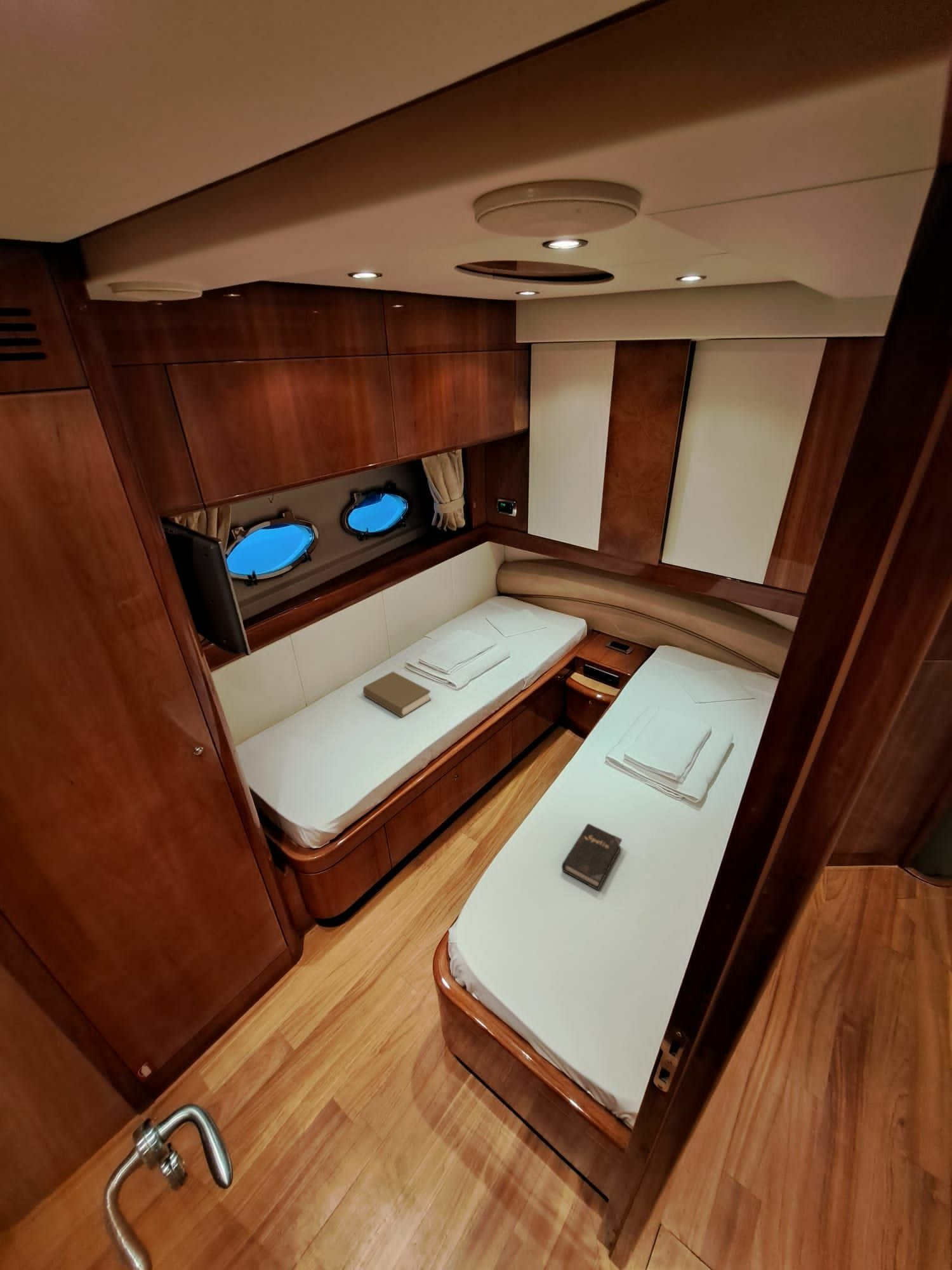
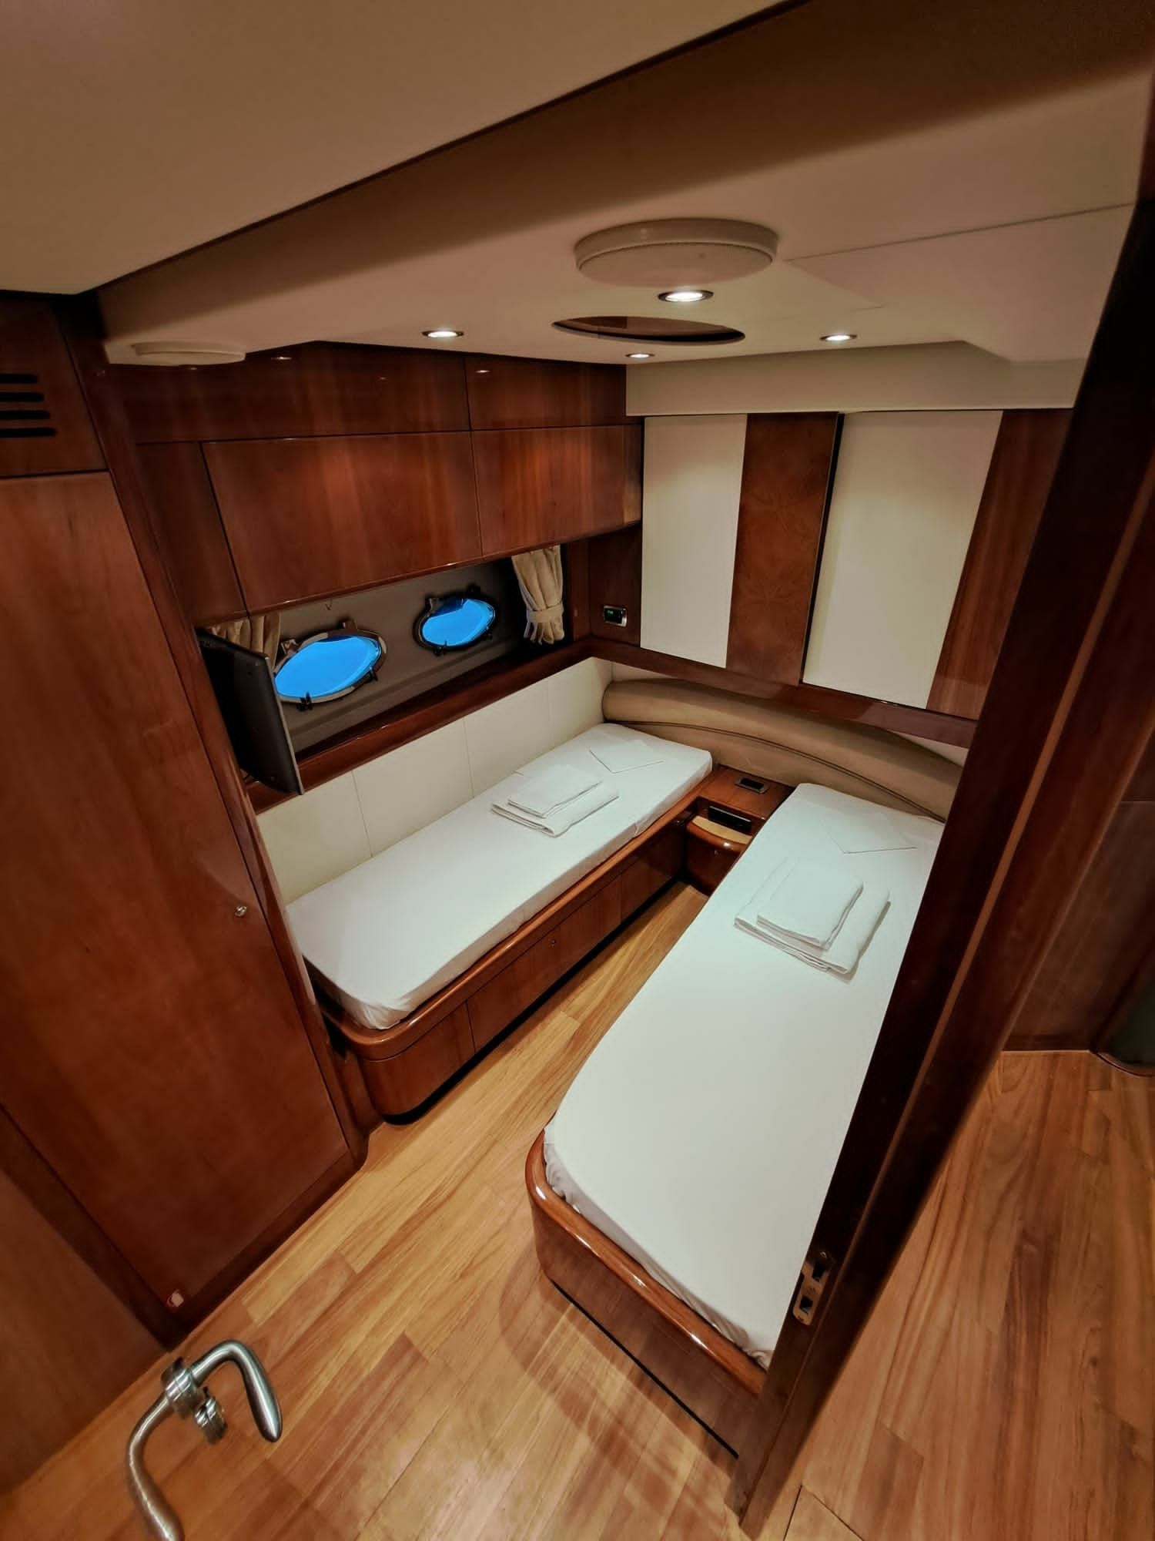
- hardback book (592, 854)
- book (396, 693)
